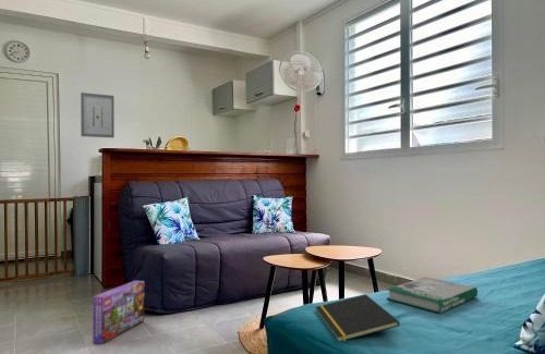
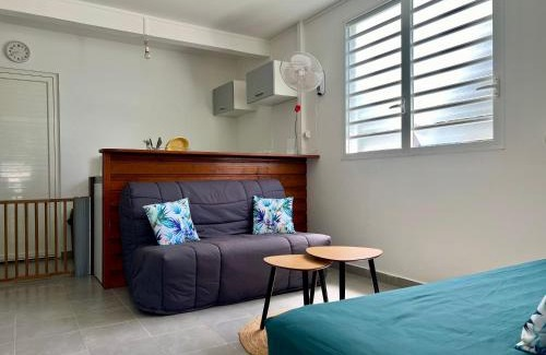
- book (432, 293)
- wall art (97, 115)
- notepad (353, 315)
- box (120, 309)
